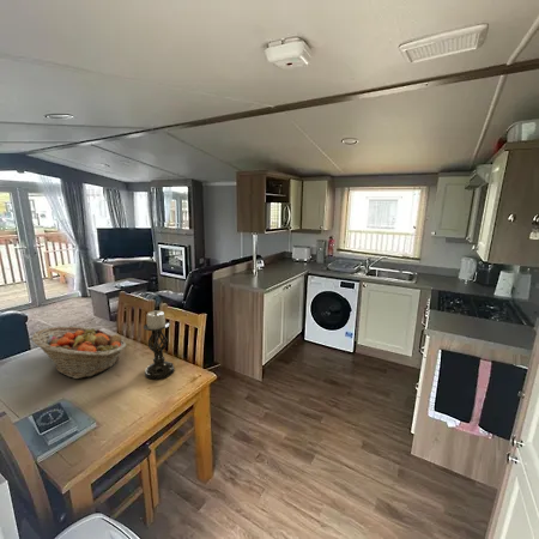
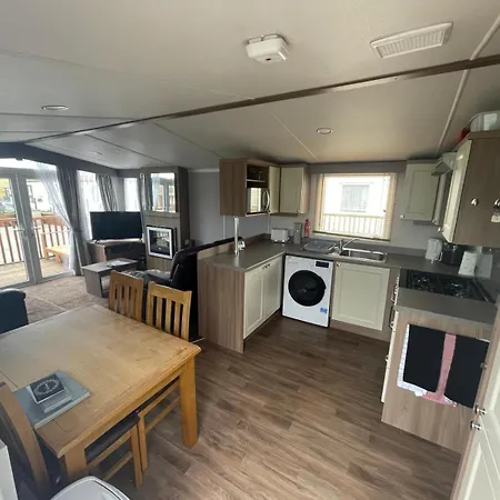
- candle holder (157, 343)
- fruit basket (81, 346)
